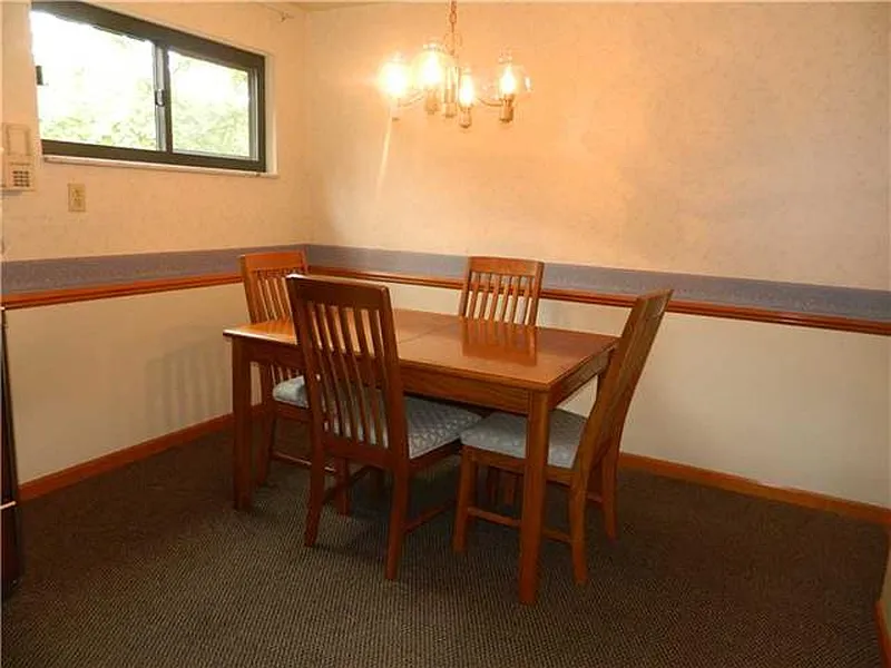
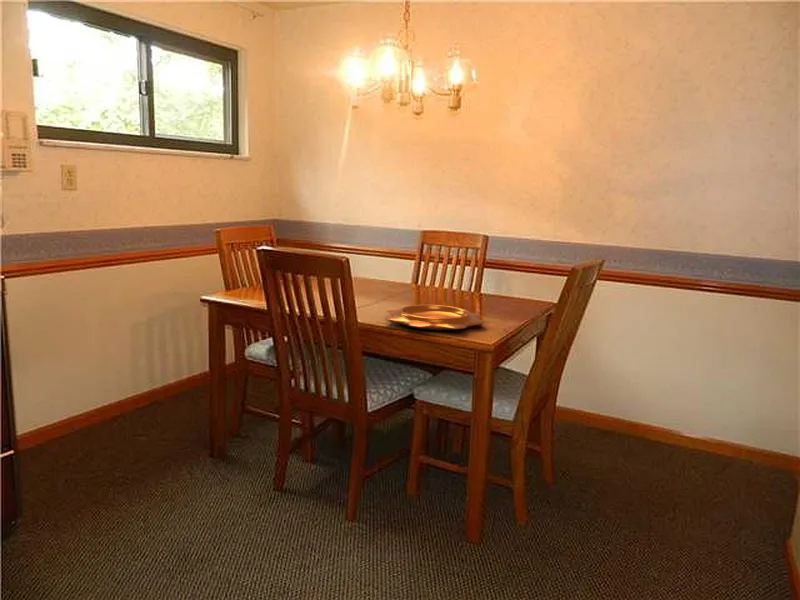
+ decorative bowl (434, 316)
